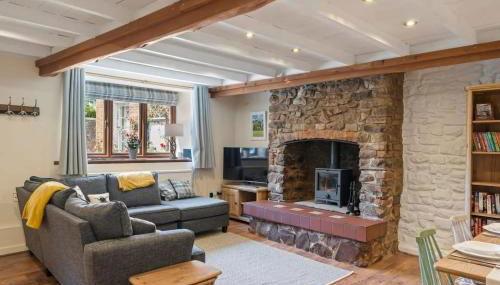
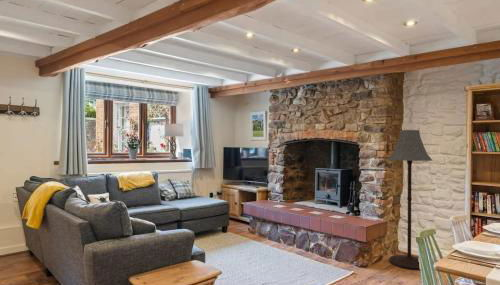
+ floor lamp (409, 196)
